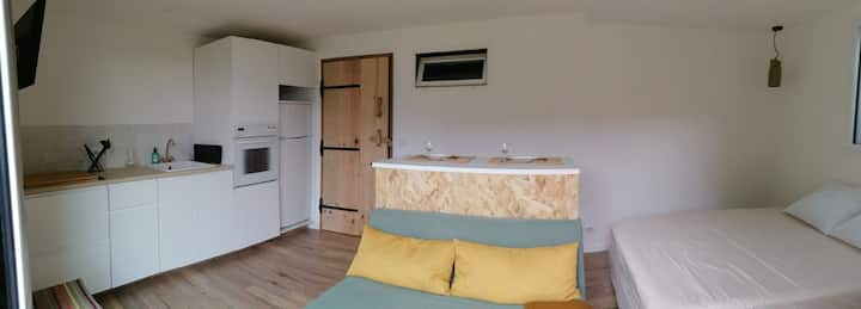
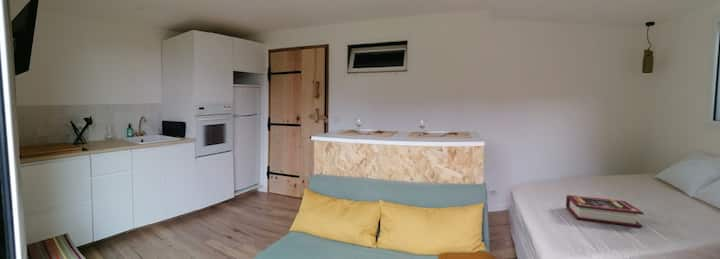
+ book (600, 208)
